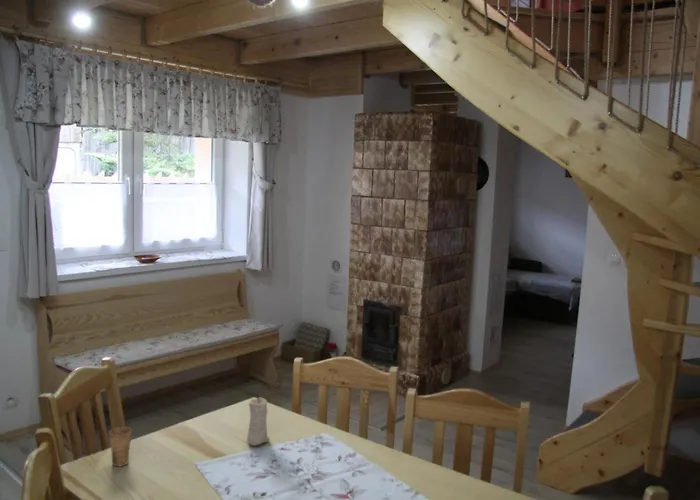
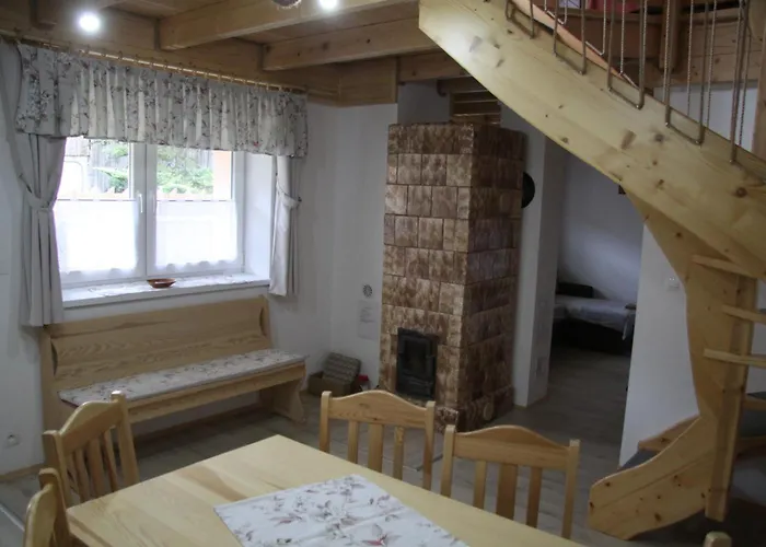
- candle (258, 419)
- cup (120, 442)
